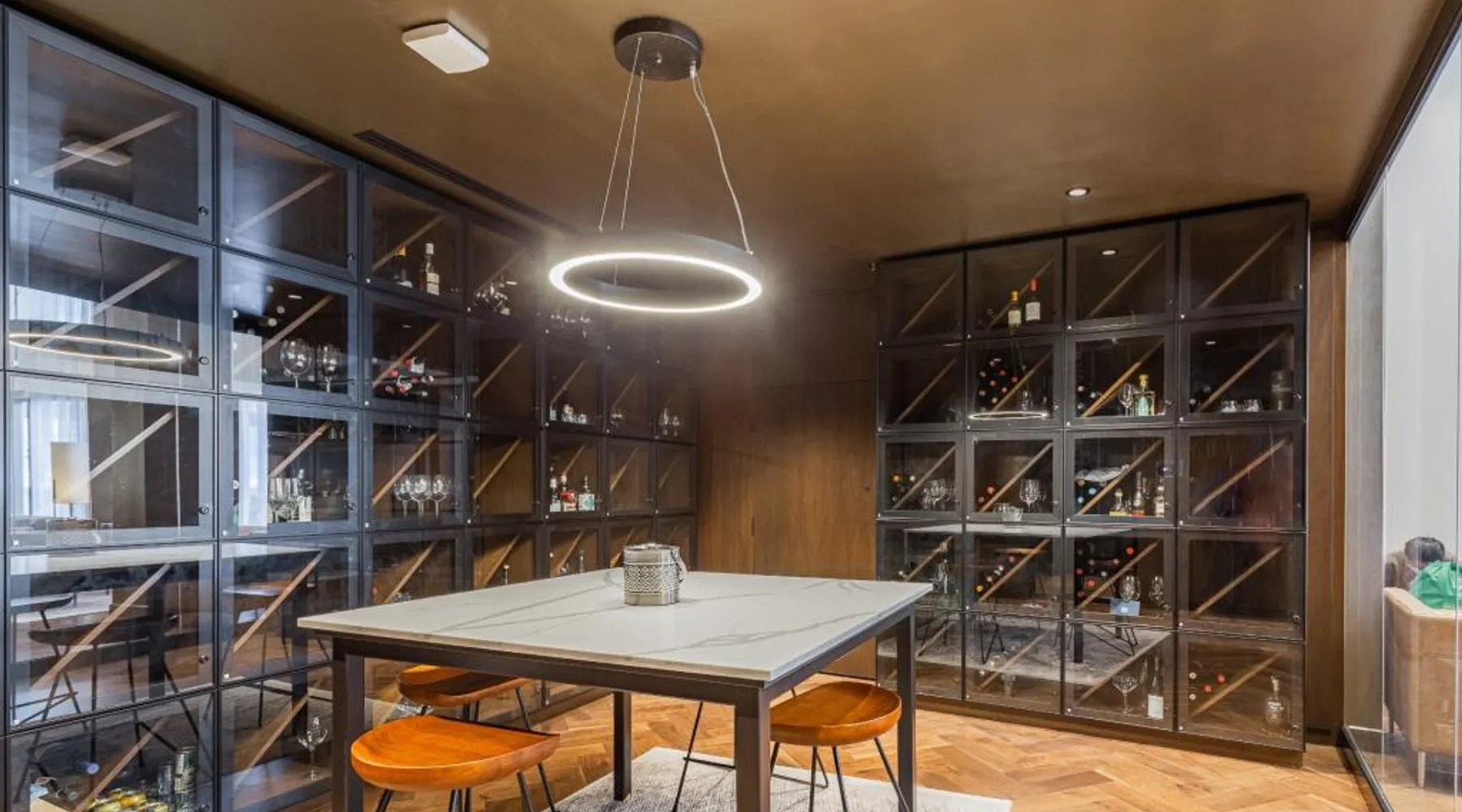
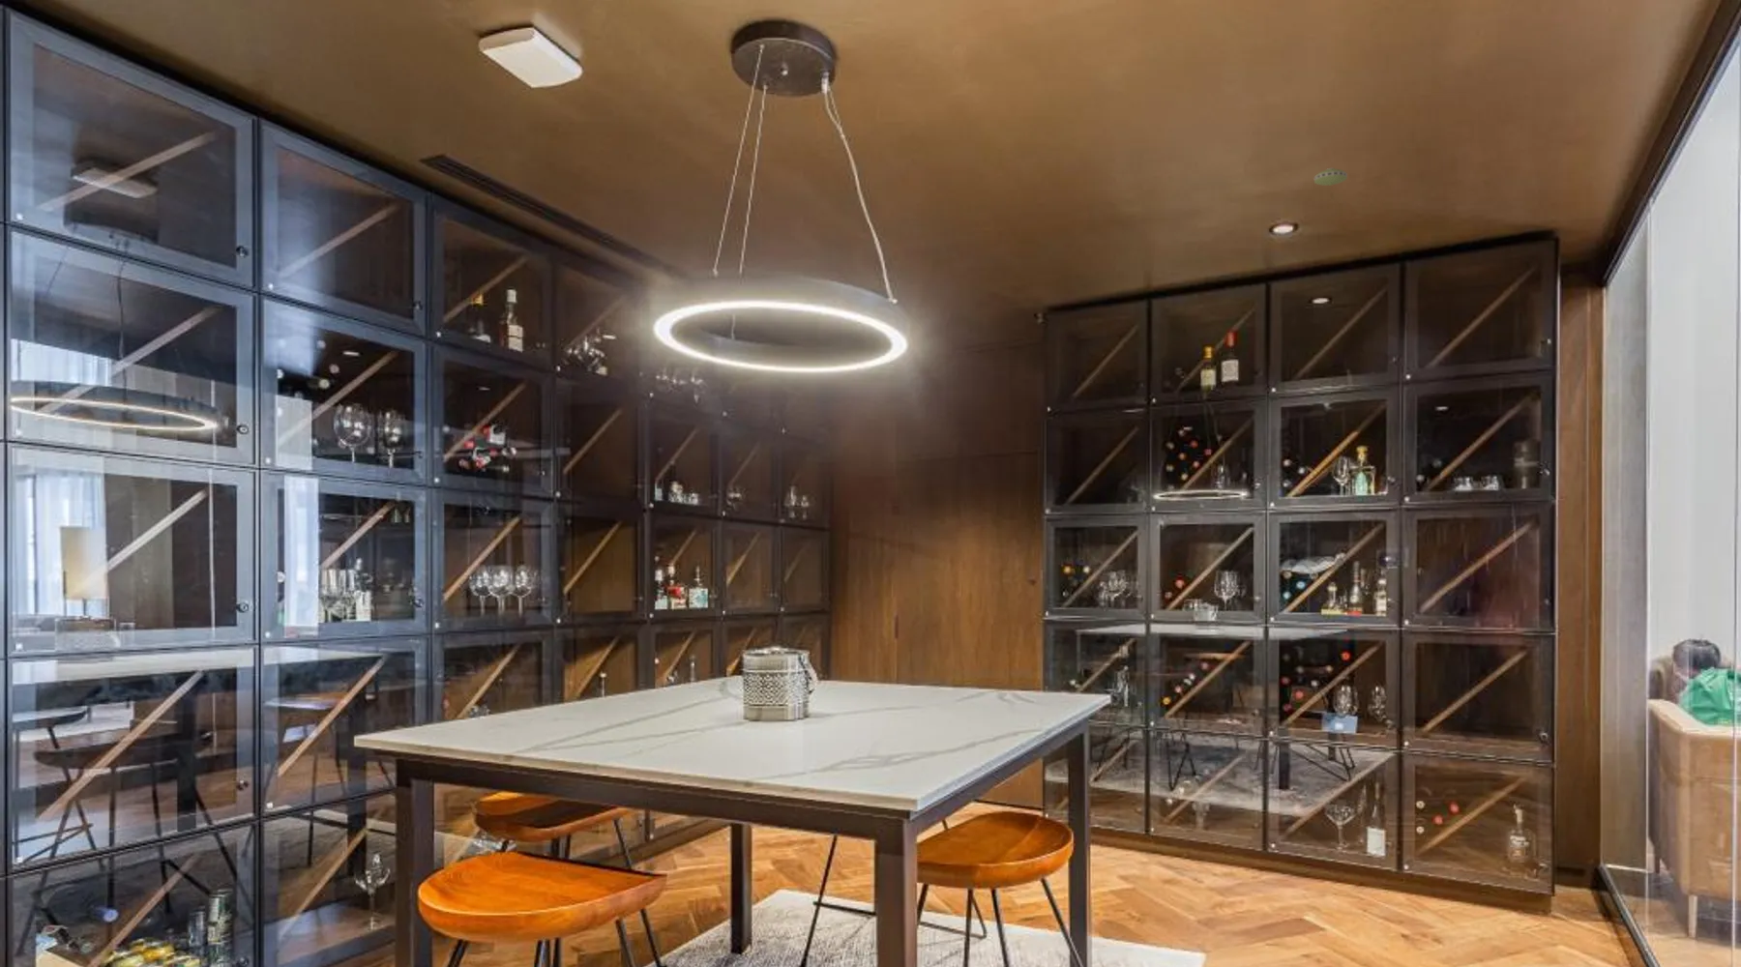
+ smoke detector (1330, 176)
